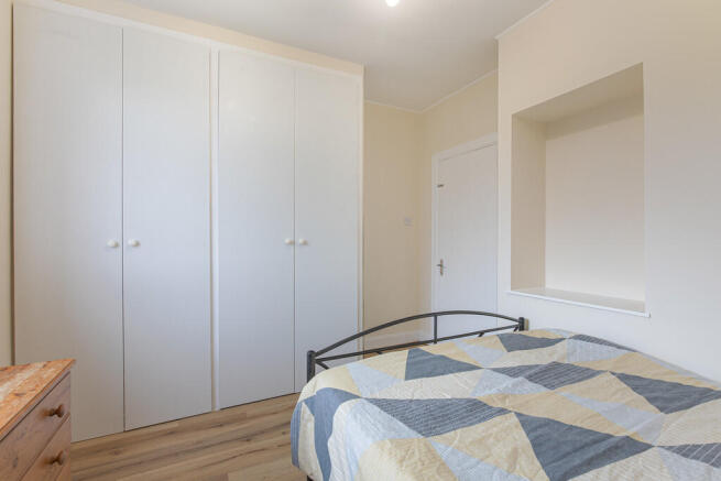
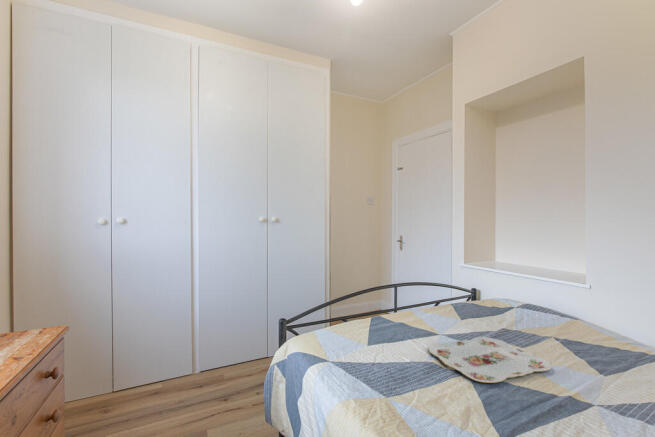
+ serving tray (486, 357)
